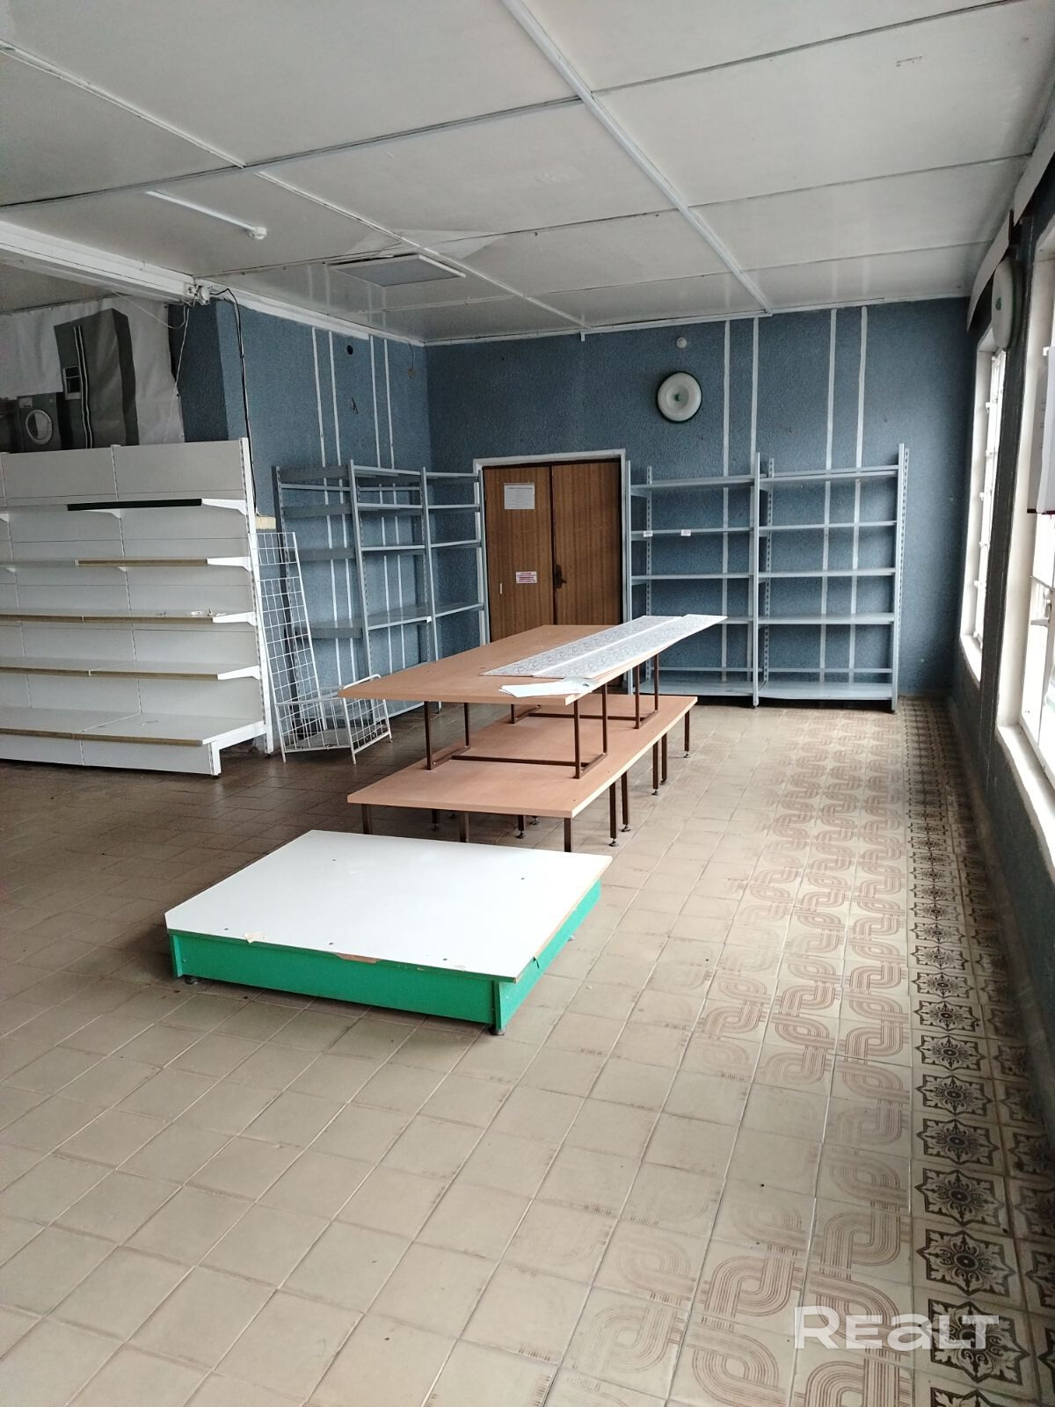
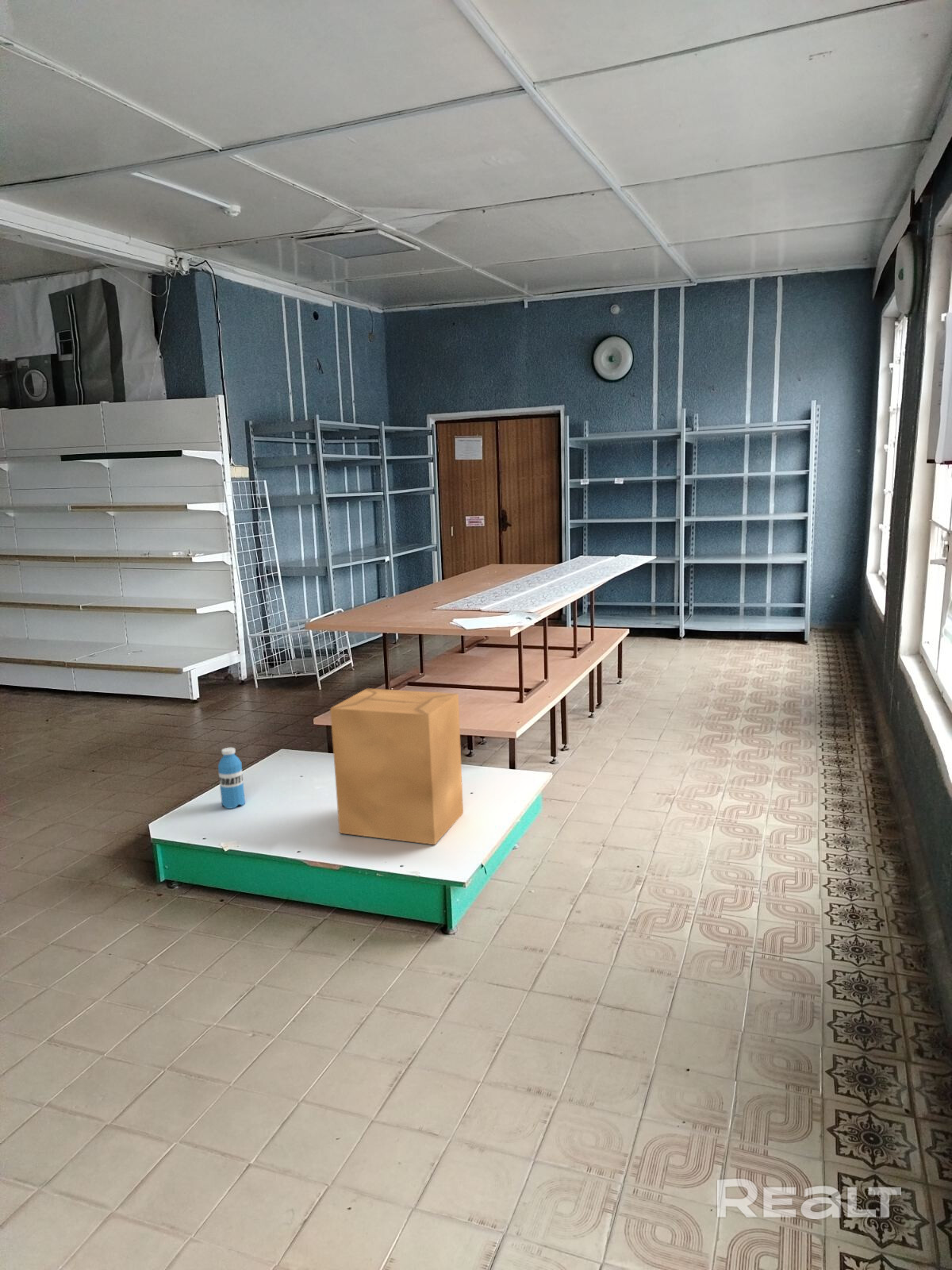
+ water bottle (231, 776)
+ cardboard box (399, 763)
